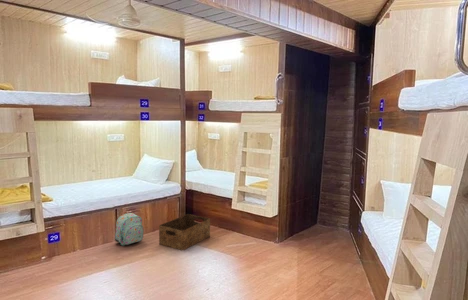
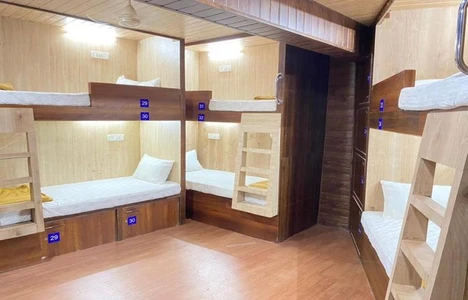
- storage basket (185, 231)
- backpack (129, 228)
